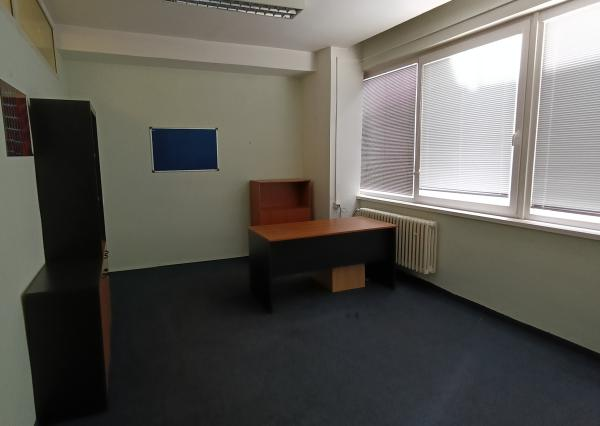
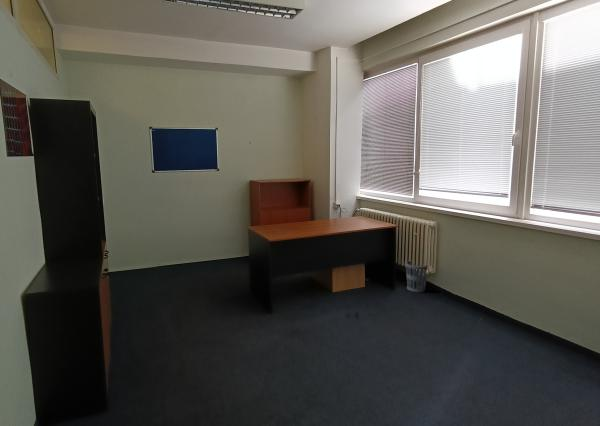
+ wastebasket (416, 276)
